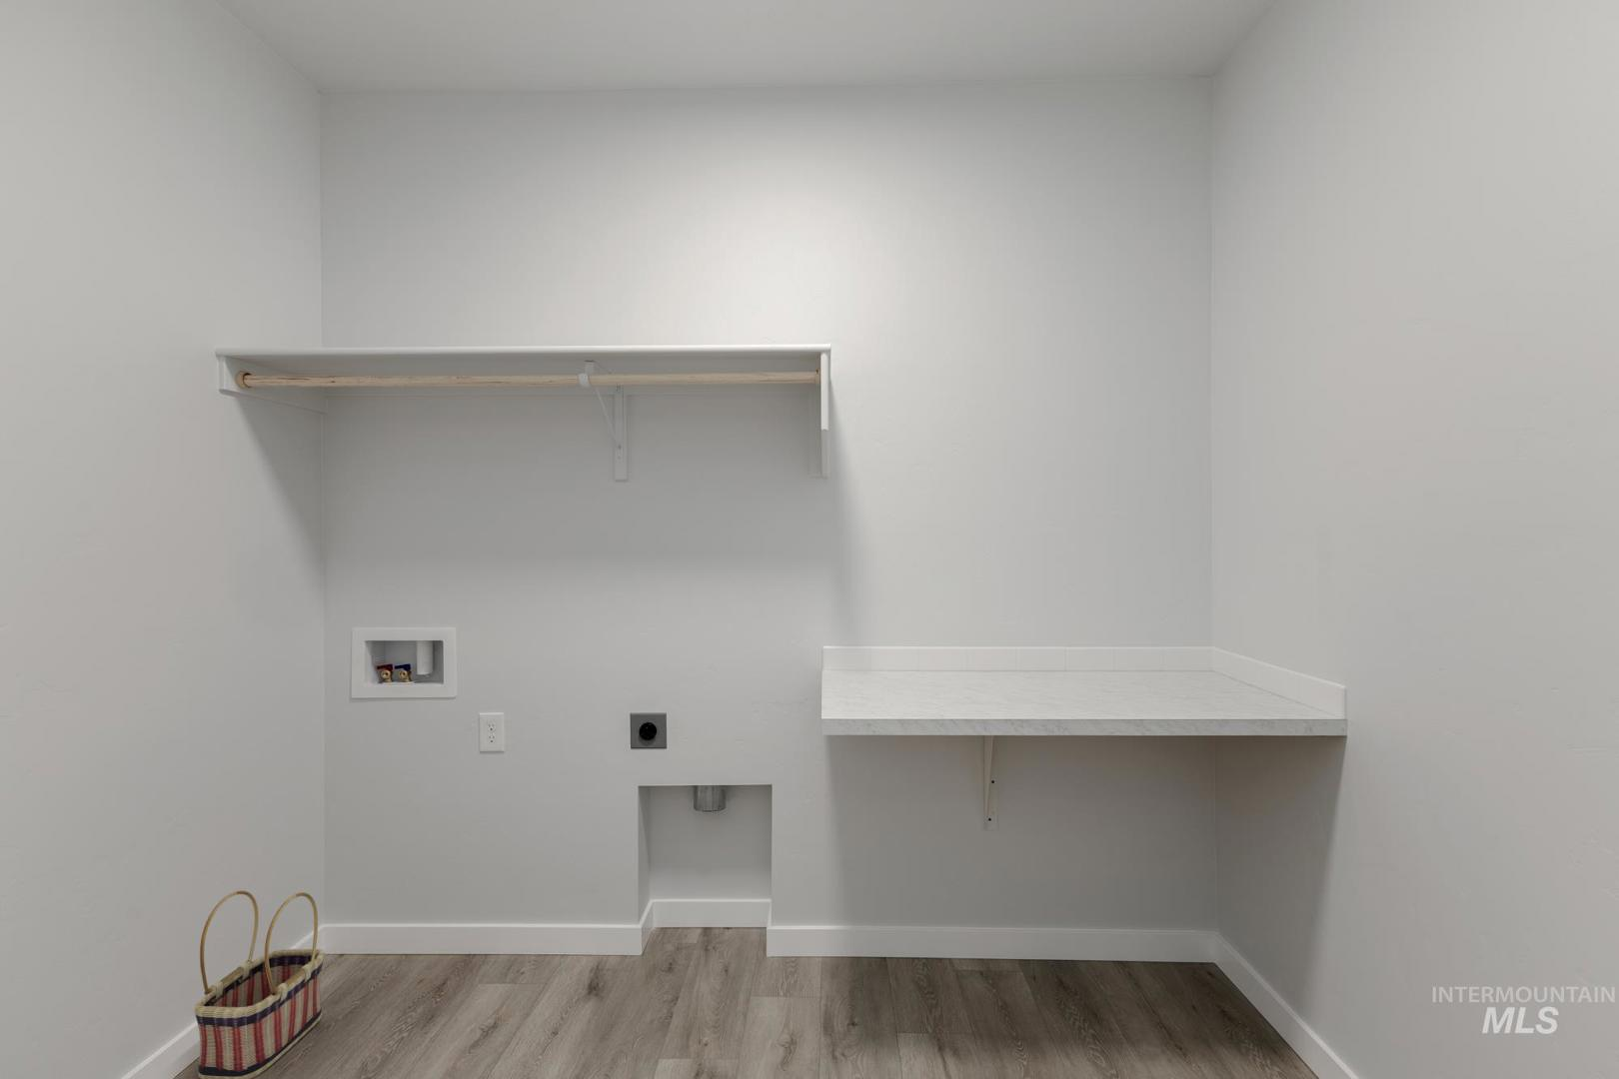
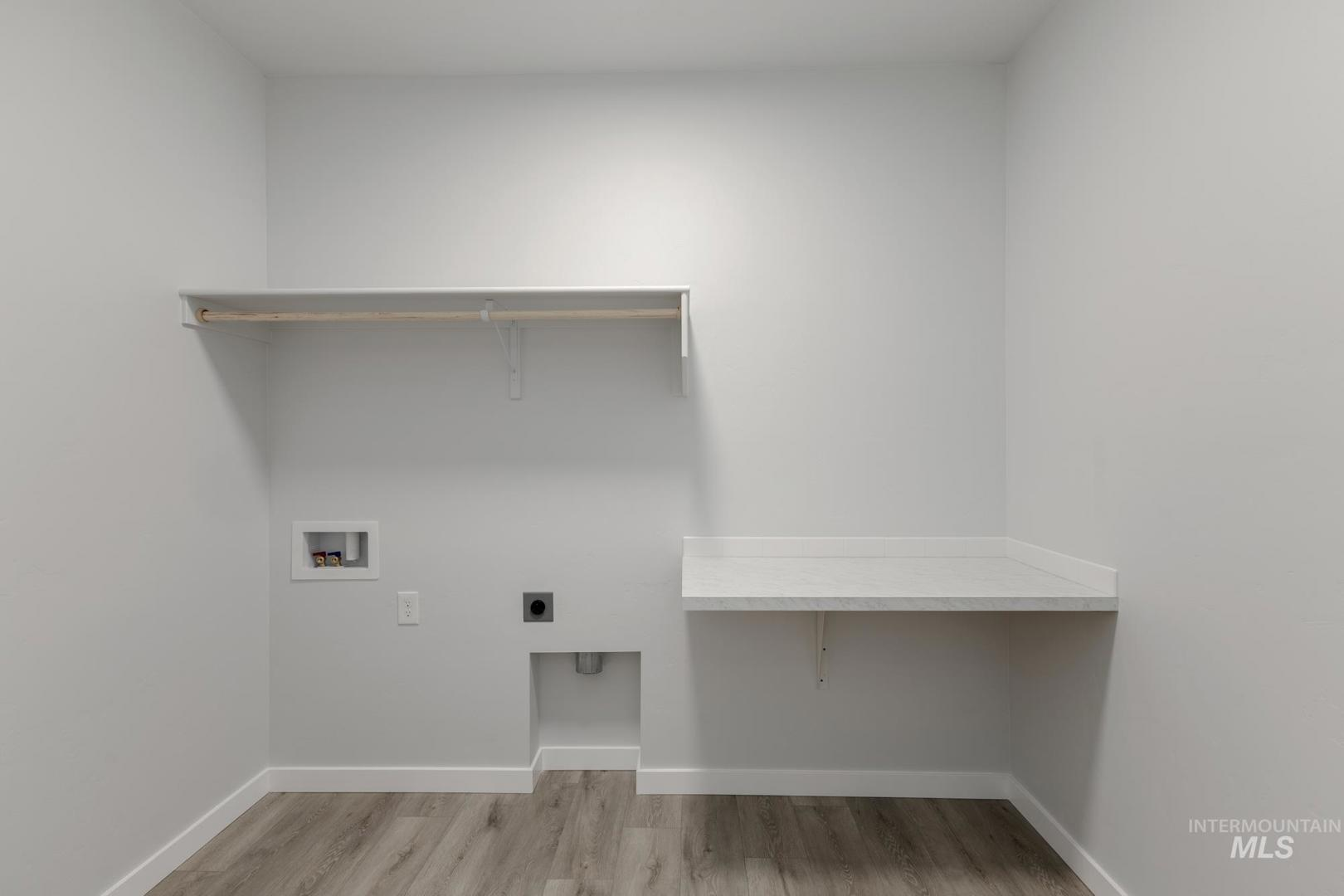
- basket (263, 969)
